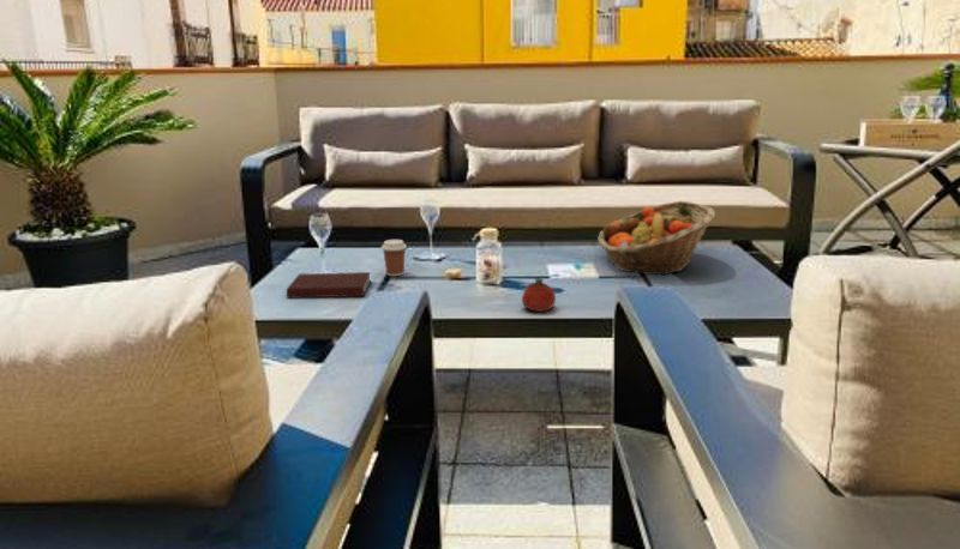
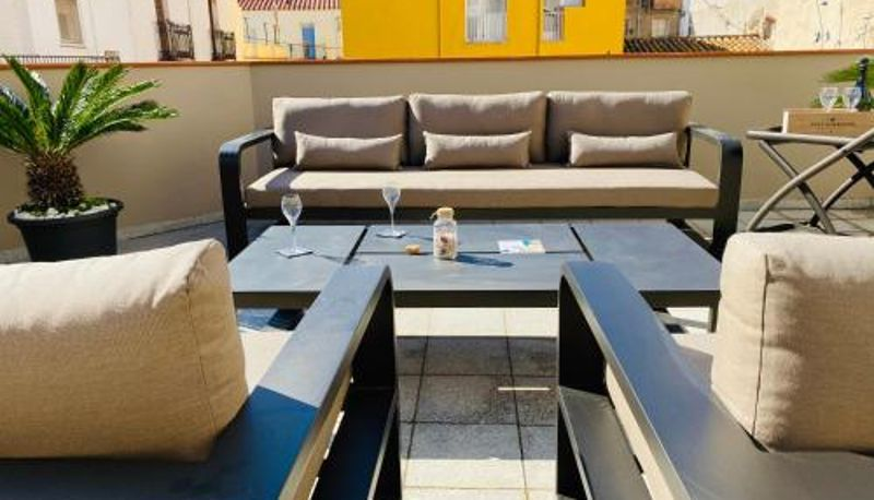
- fruit basket (654, 235)
- fruit (538, 291)
- notebook (330, 284)
- coffee cup (394, 257)
